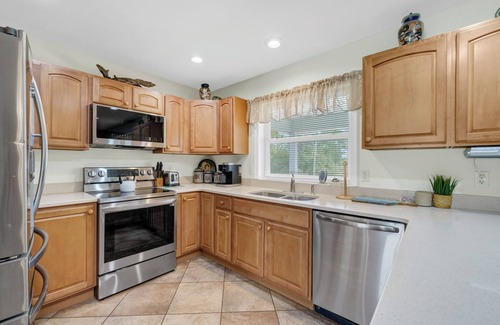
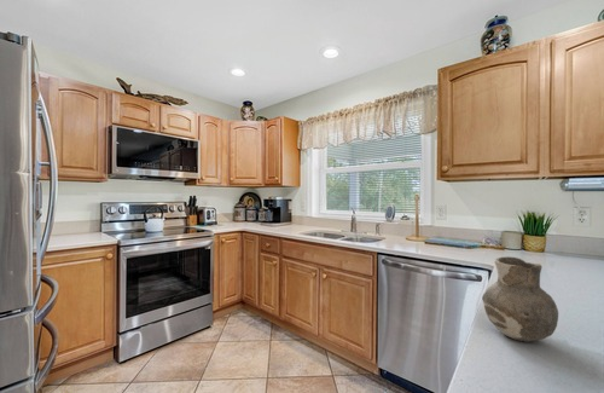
+ ceramic pitcher (517, 299)
